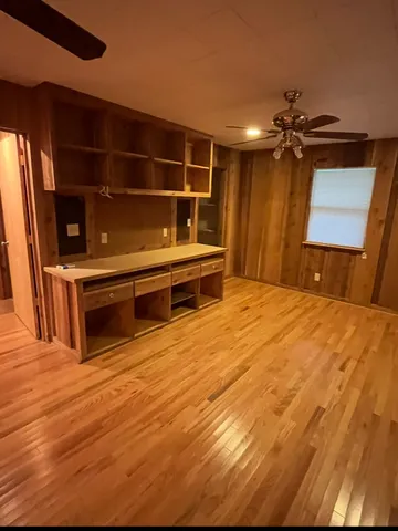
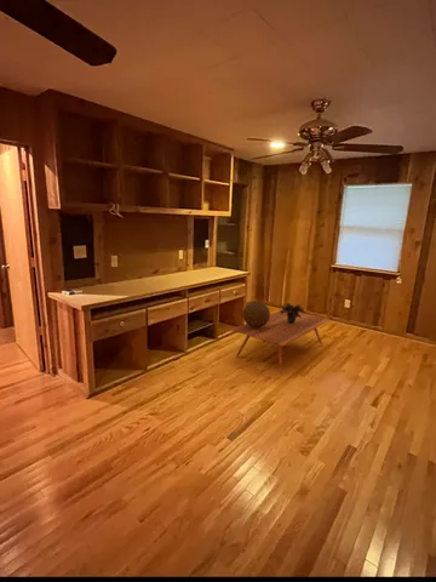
+ coffee table (282, 337)
+ potted plant (292, 313)
+ decorative sphere (256, 314)
